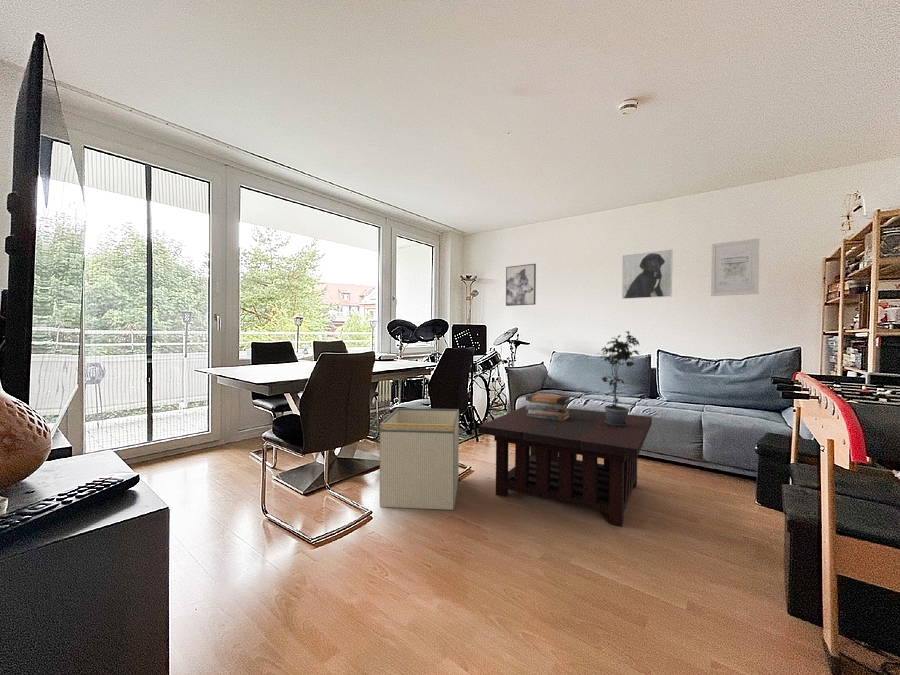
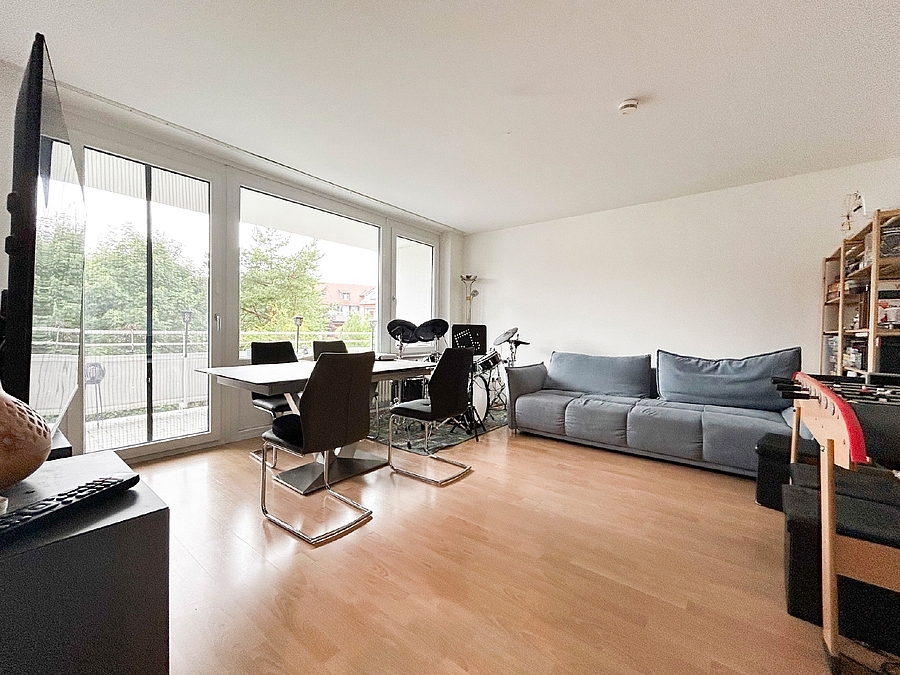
- potted plant (617, 378)
- wall art (520, 285)
- book stack (547, 406)
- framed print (646, 275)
- coffee table (569, 455)
- wall art (734, 268)
- storage bin (422, 453)
